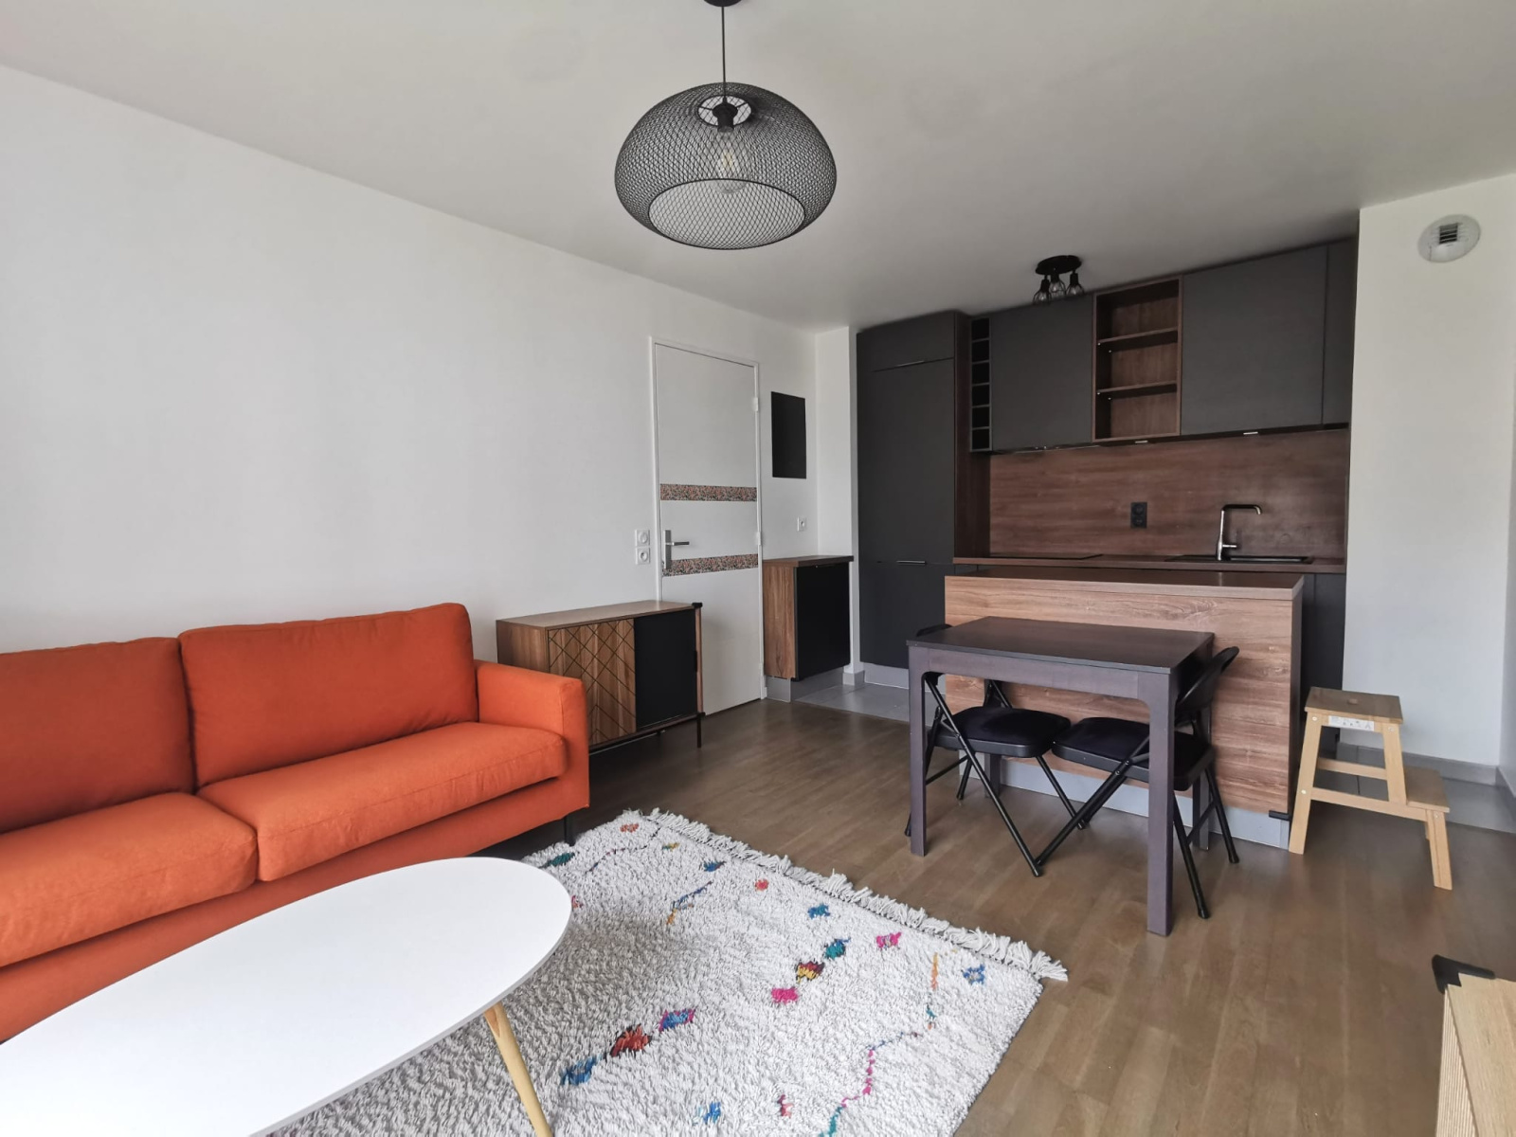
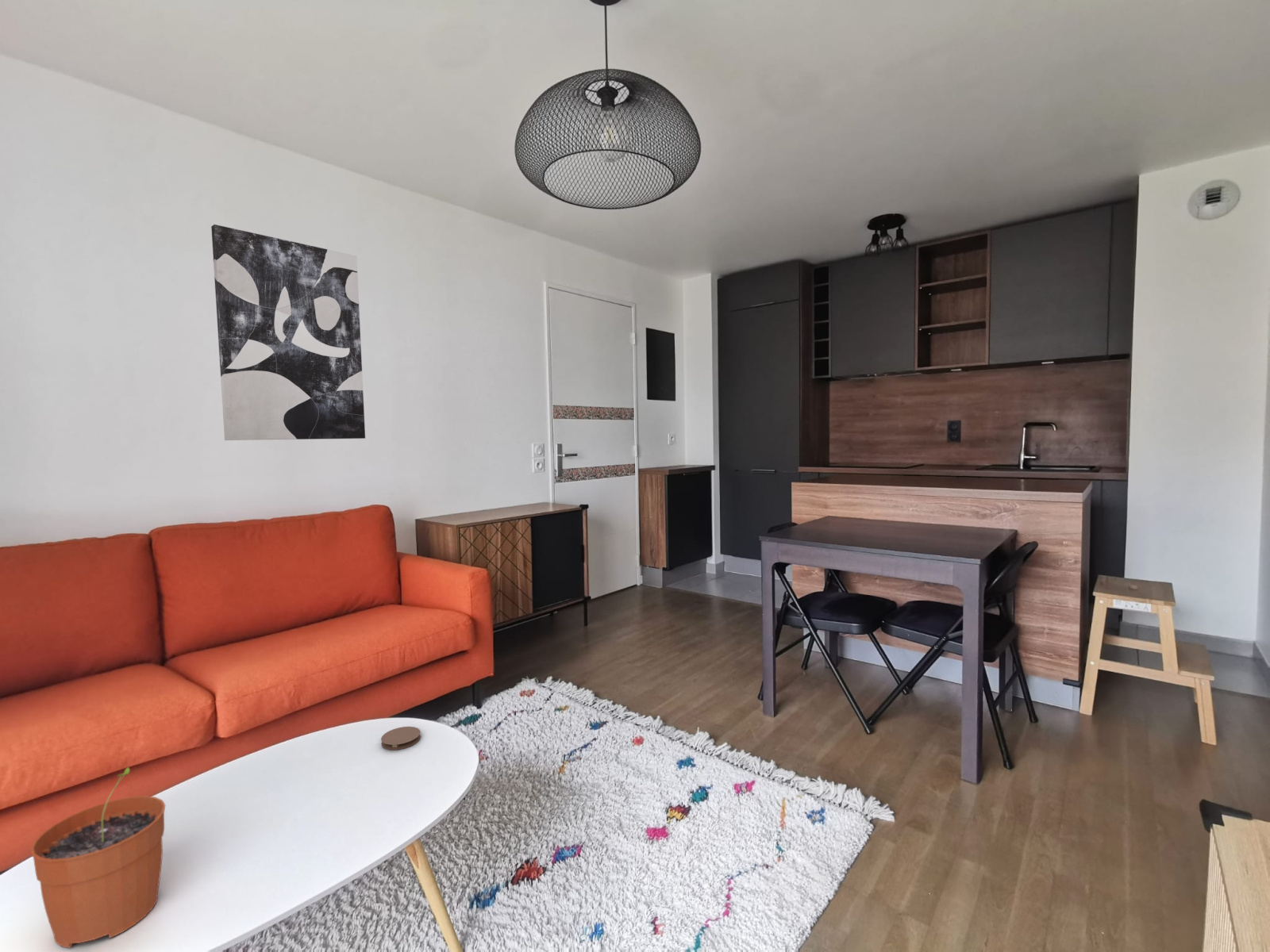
+ wall art (294, 341)
+ plant pot (103, 847)
+ coaster (401, 737)
